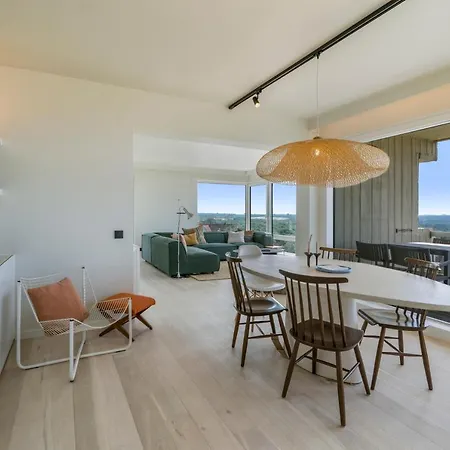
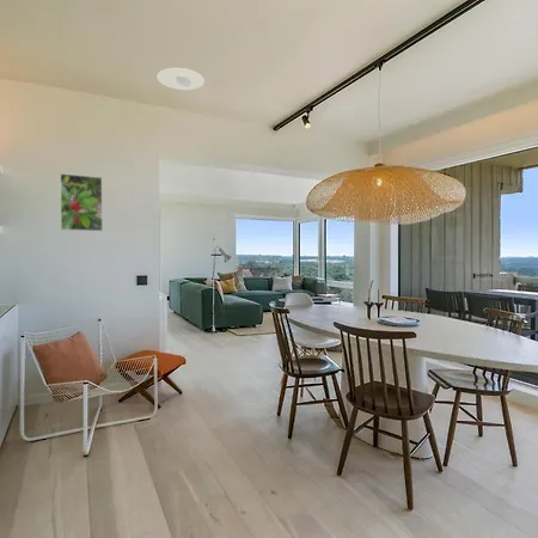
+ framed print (81, 202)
+ recessed light (181, 77)
